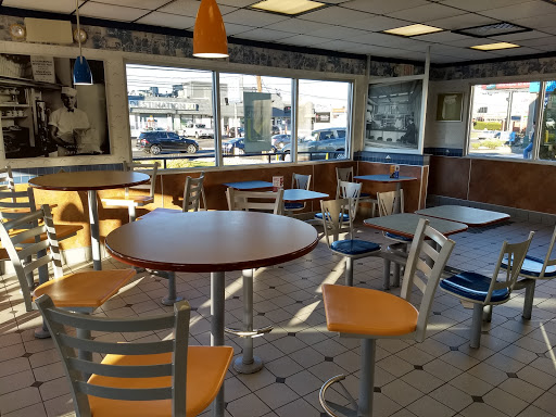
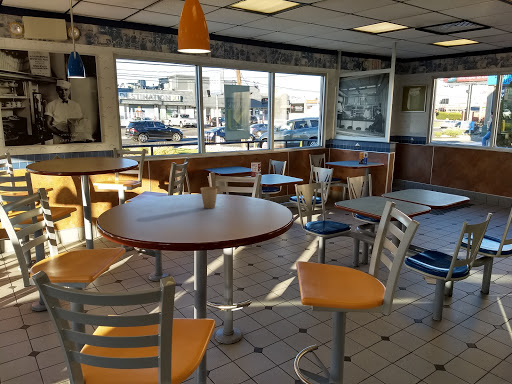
+ paper cup (209, 197)
